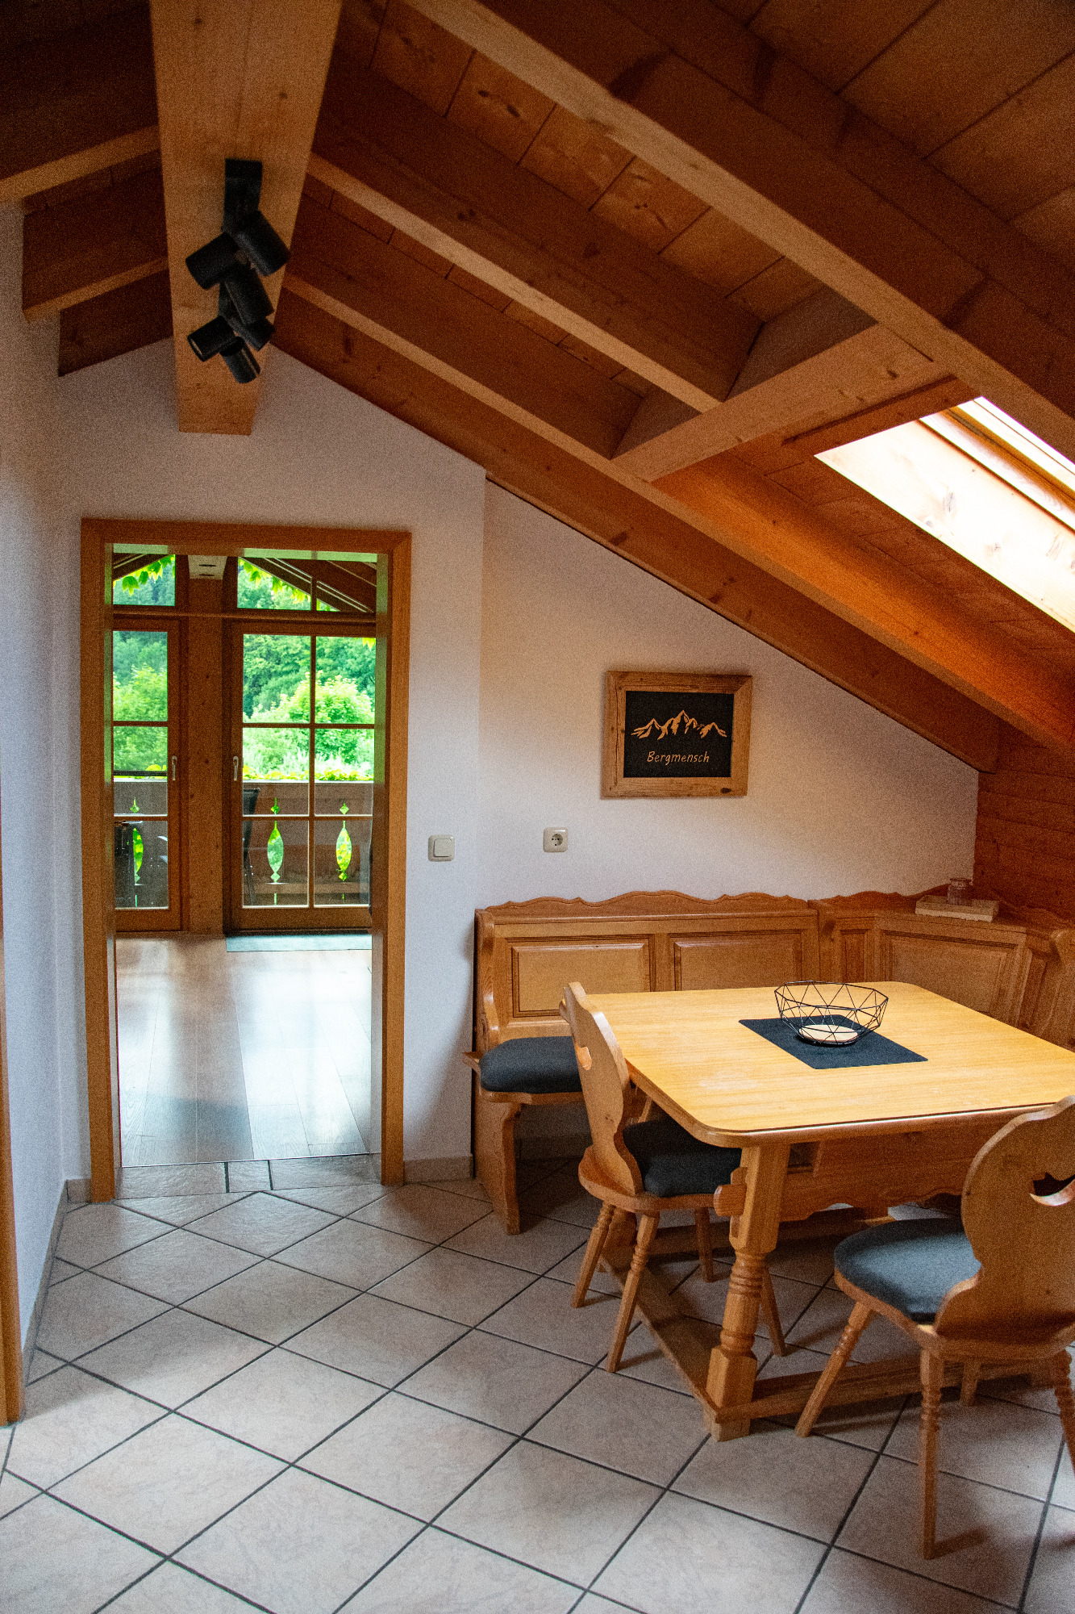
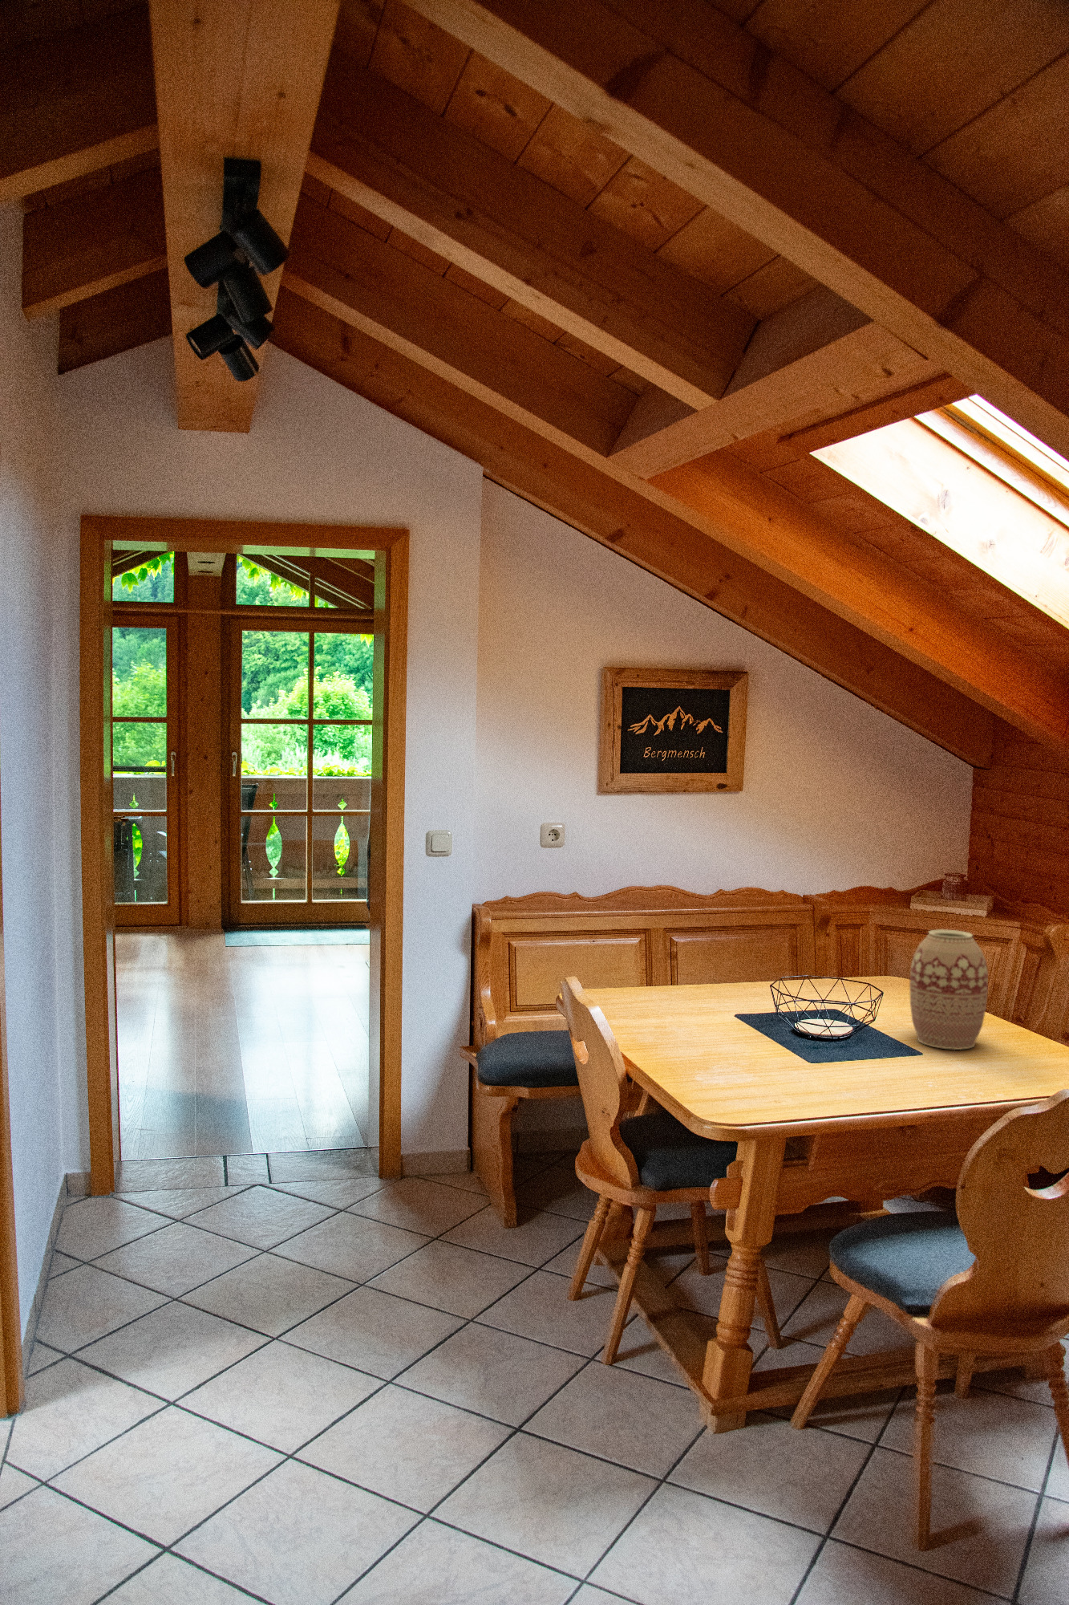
+ vase (948, 987)
